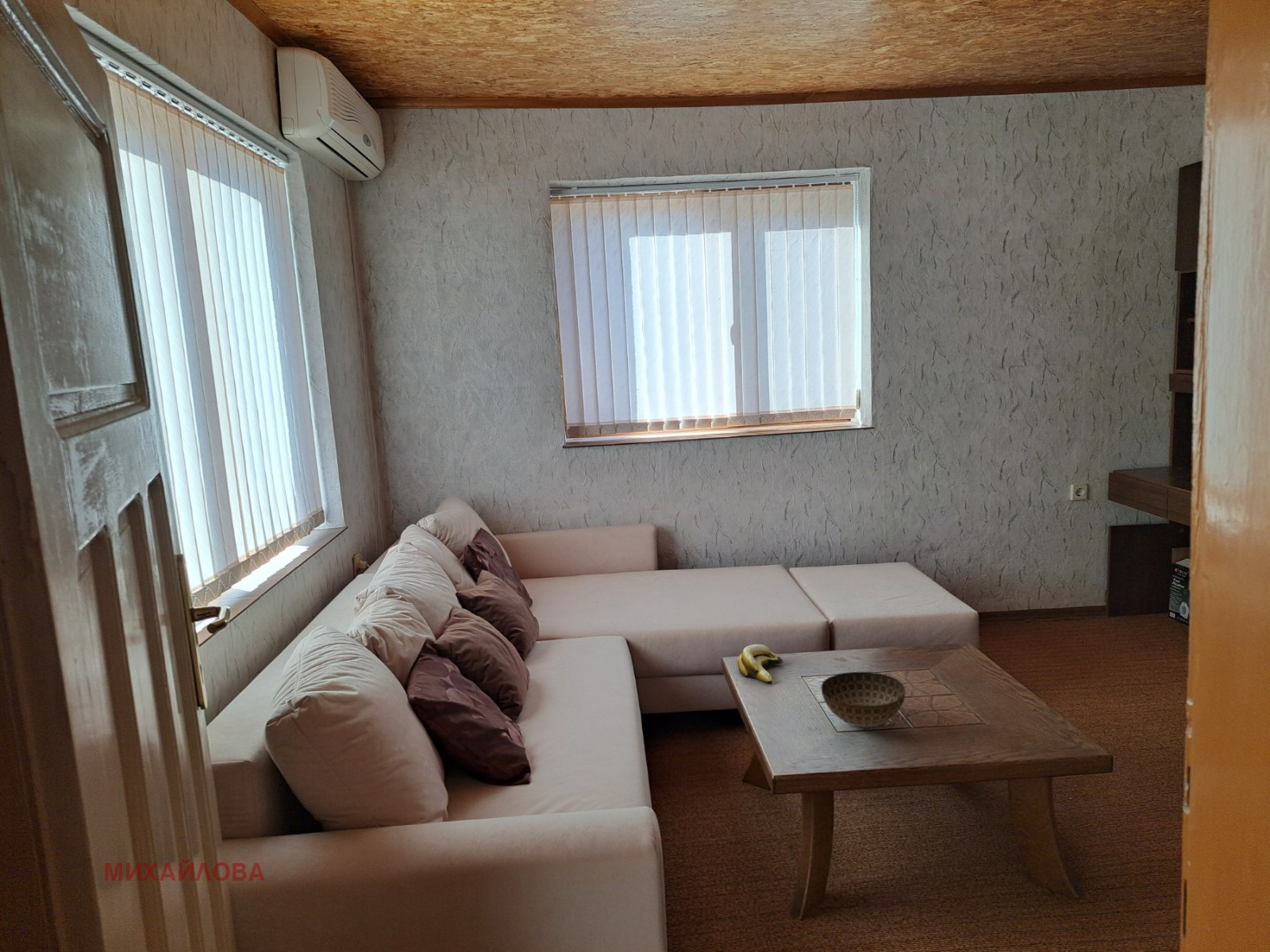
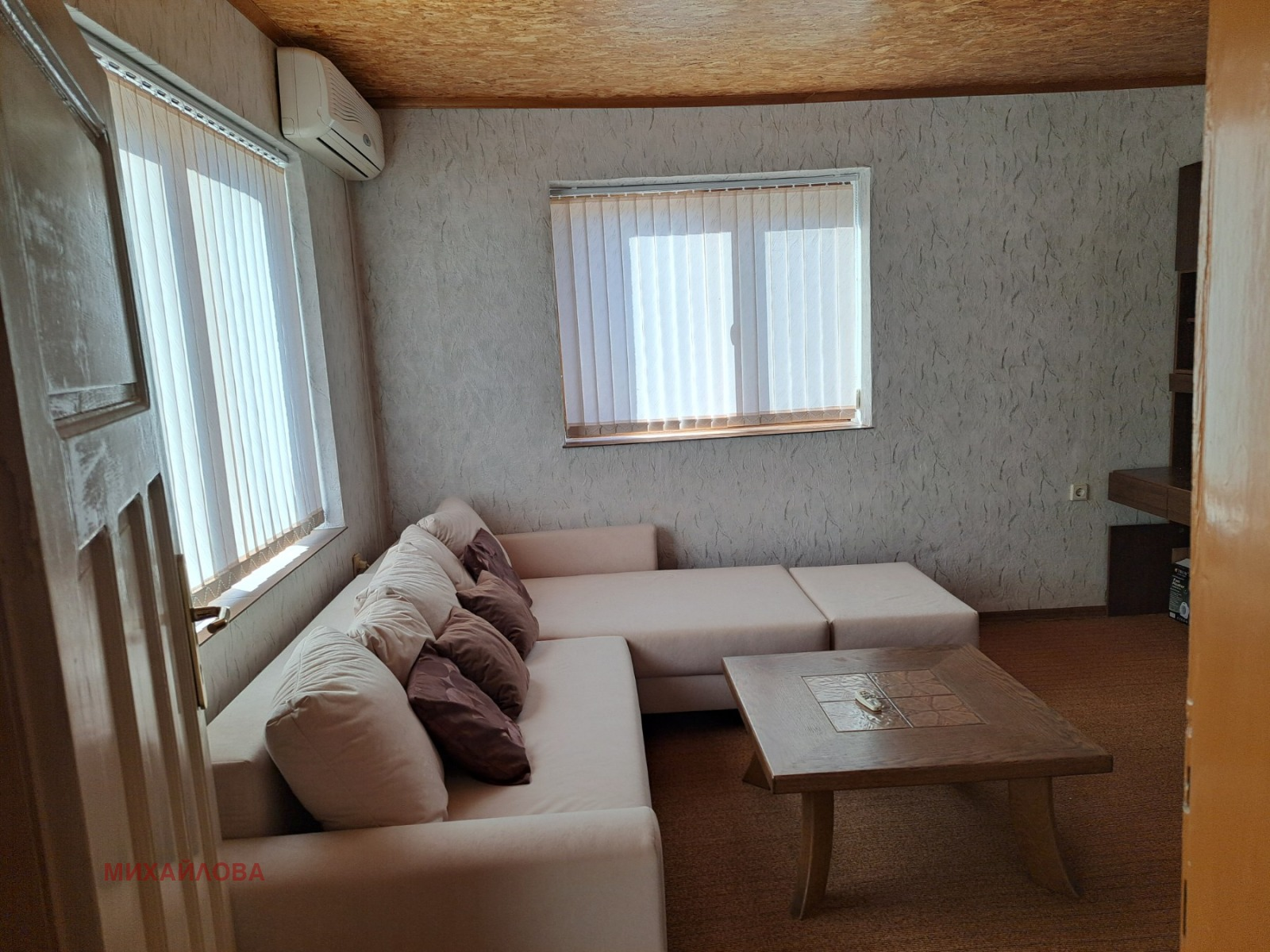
- banana (763, 659)
- bowl (863, 704)
